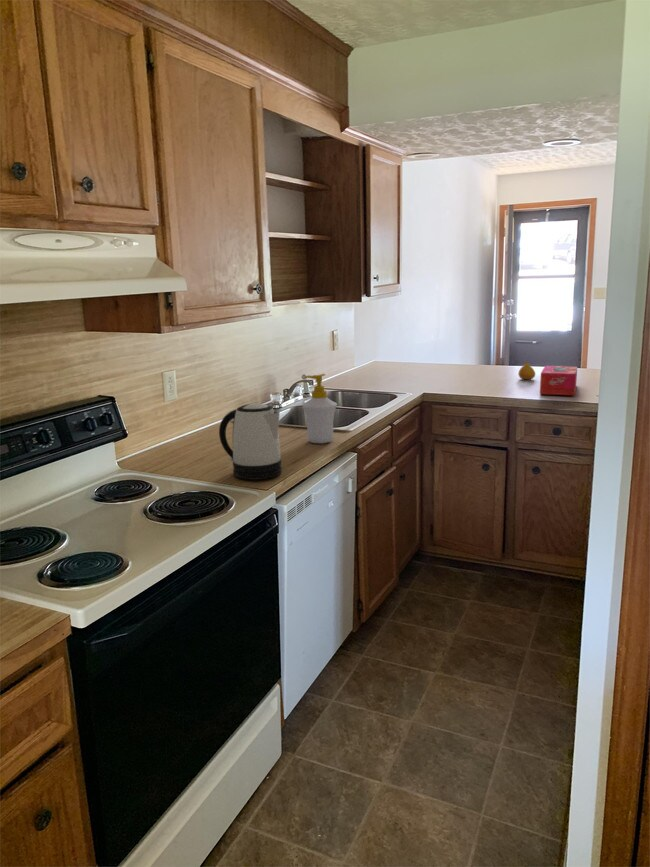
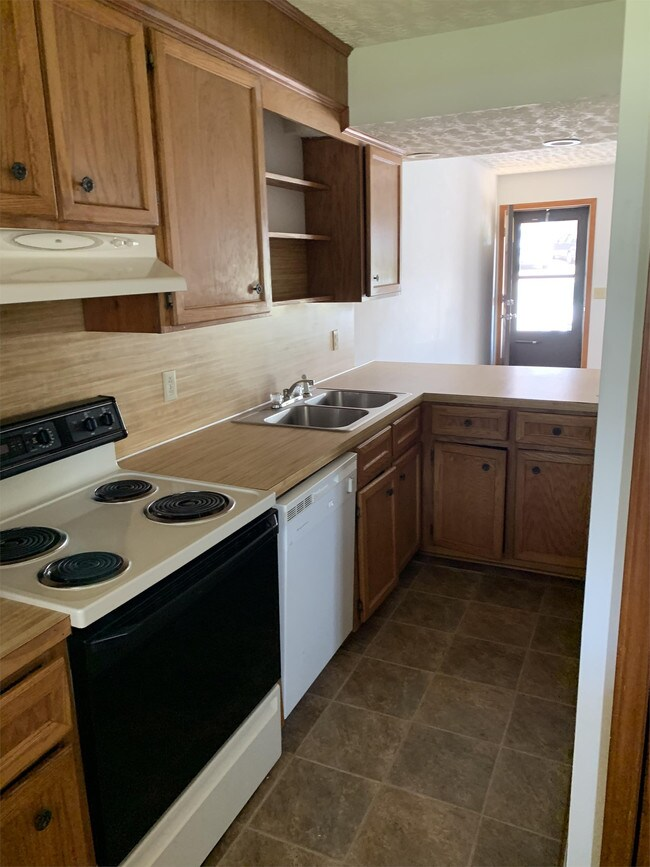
- soap bottle (319, 408)
- kettle (249, 438)
- tissue box (559, 379)
- fruit (526, 369)
